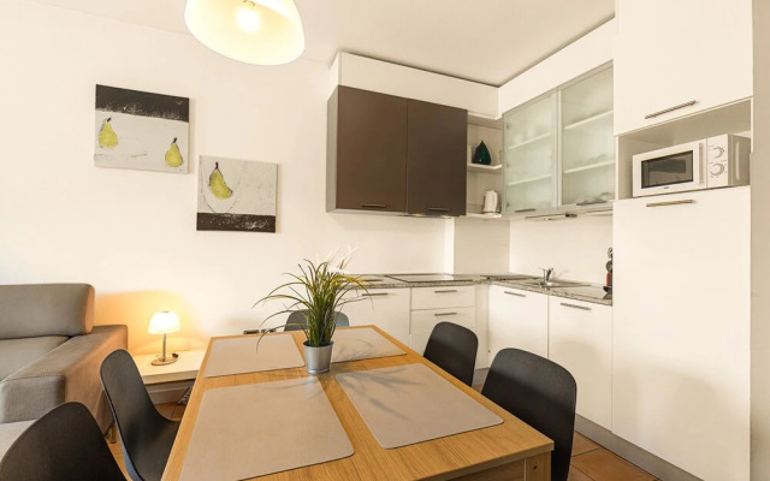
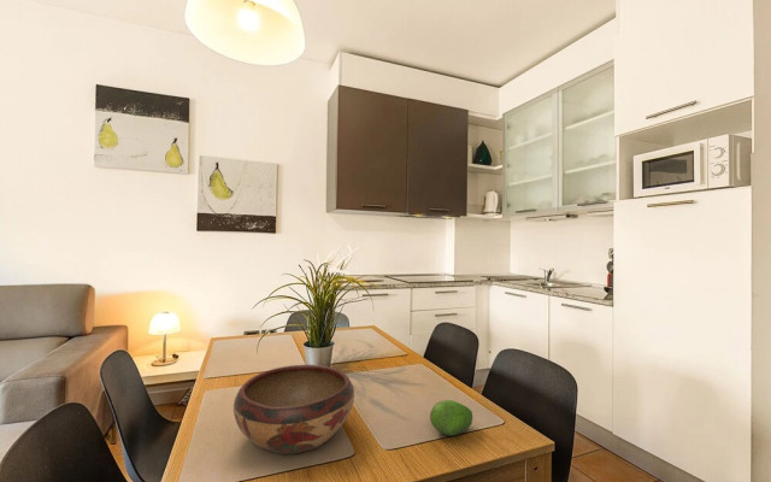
+ decorative bowl (295, 408)
+ fruit (451, 416)
